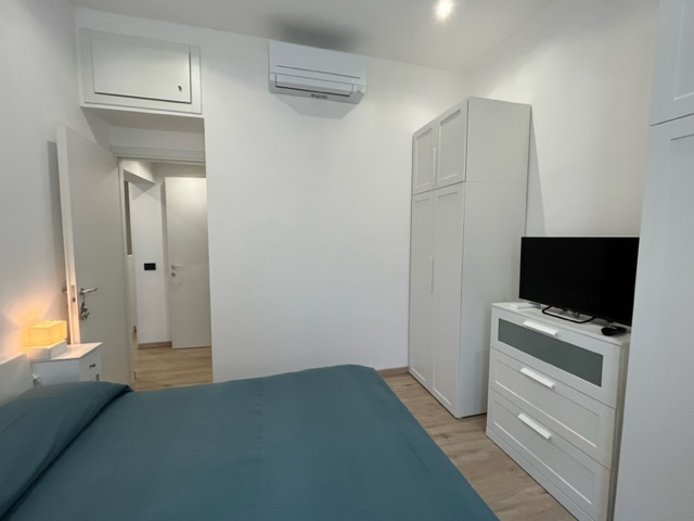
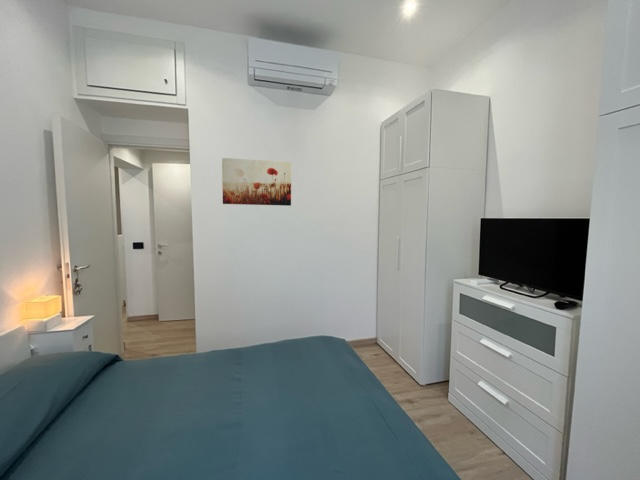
+ wall art (257, 182)
